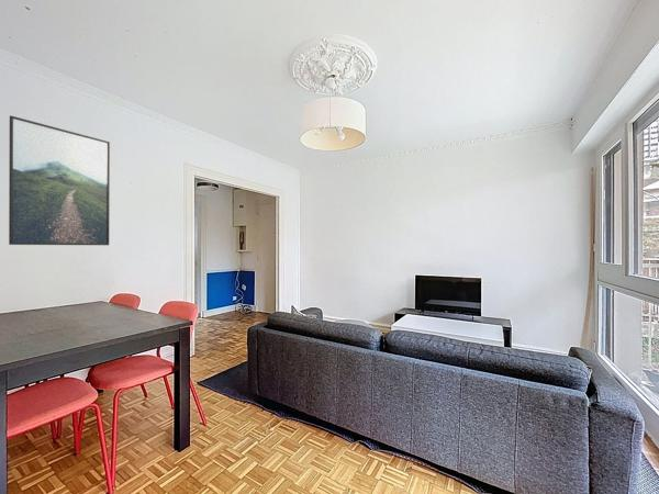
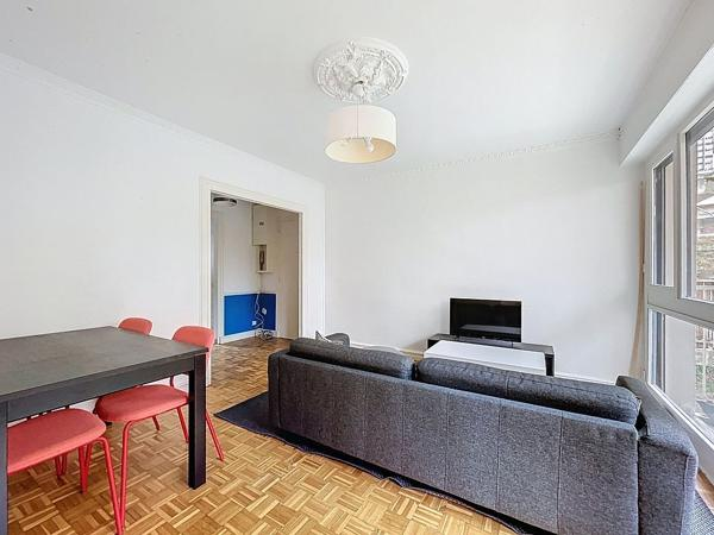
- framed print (65, 188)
